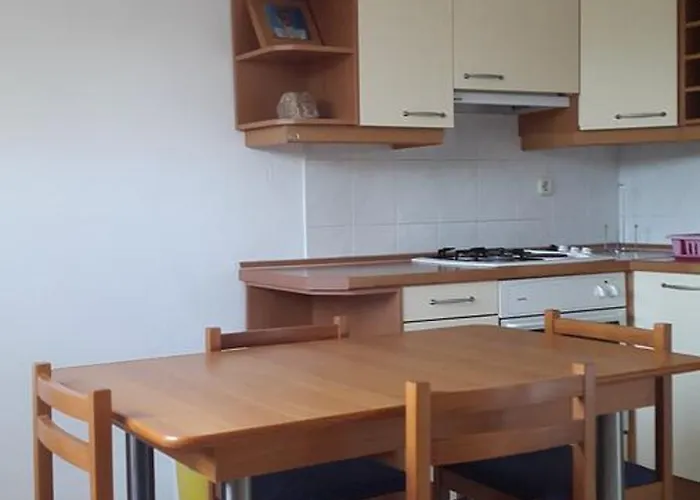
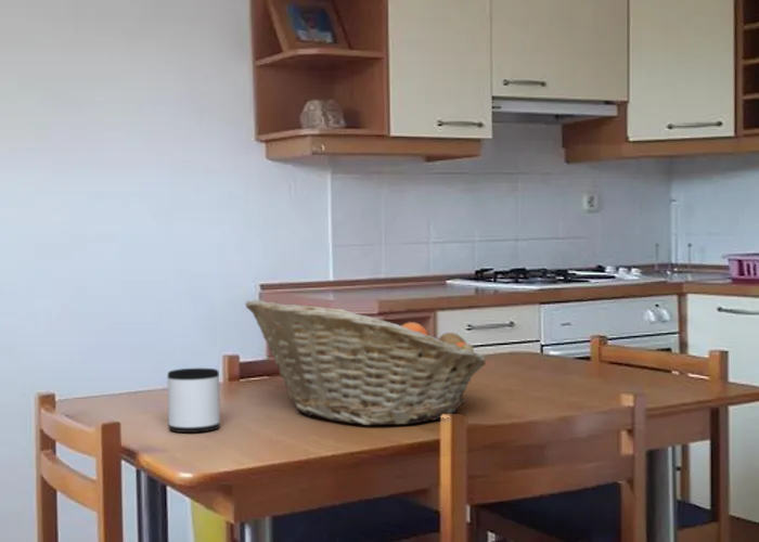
+ fruit basket (362, 353)
+ mug (190, 398)
